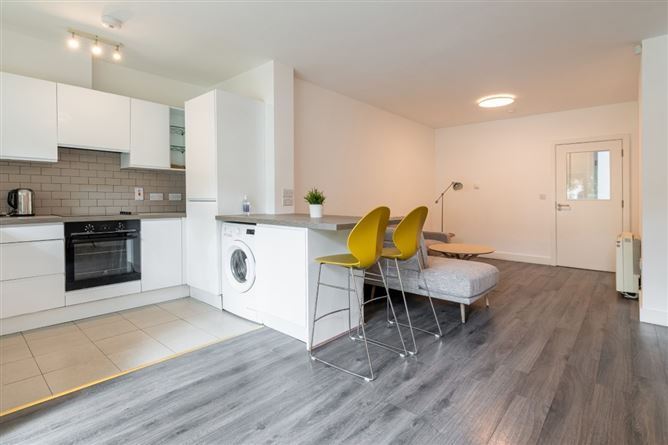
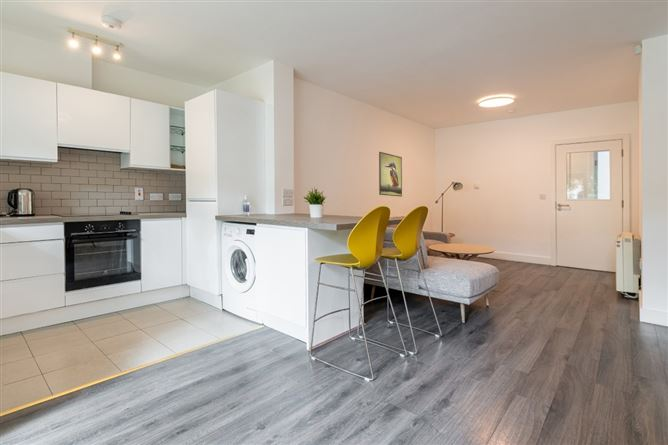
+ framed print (391, 175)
